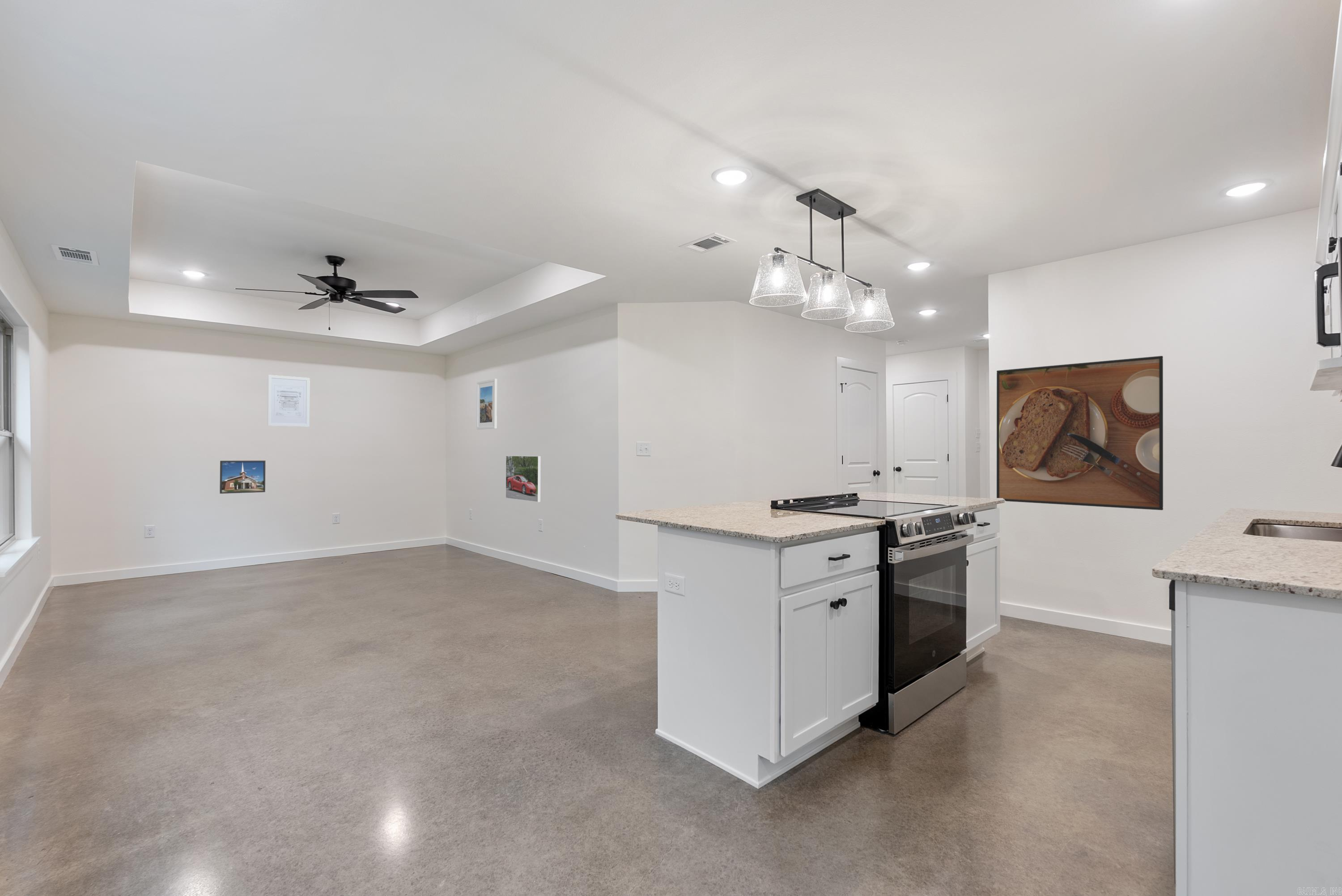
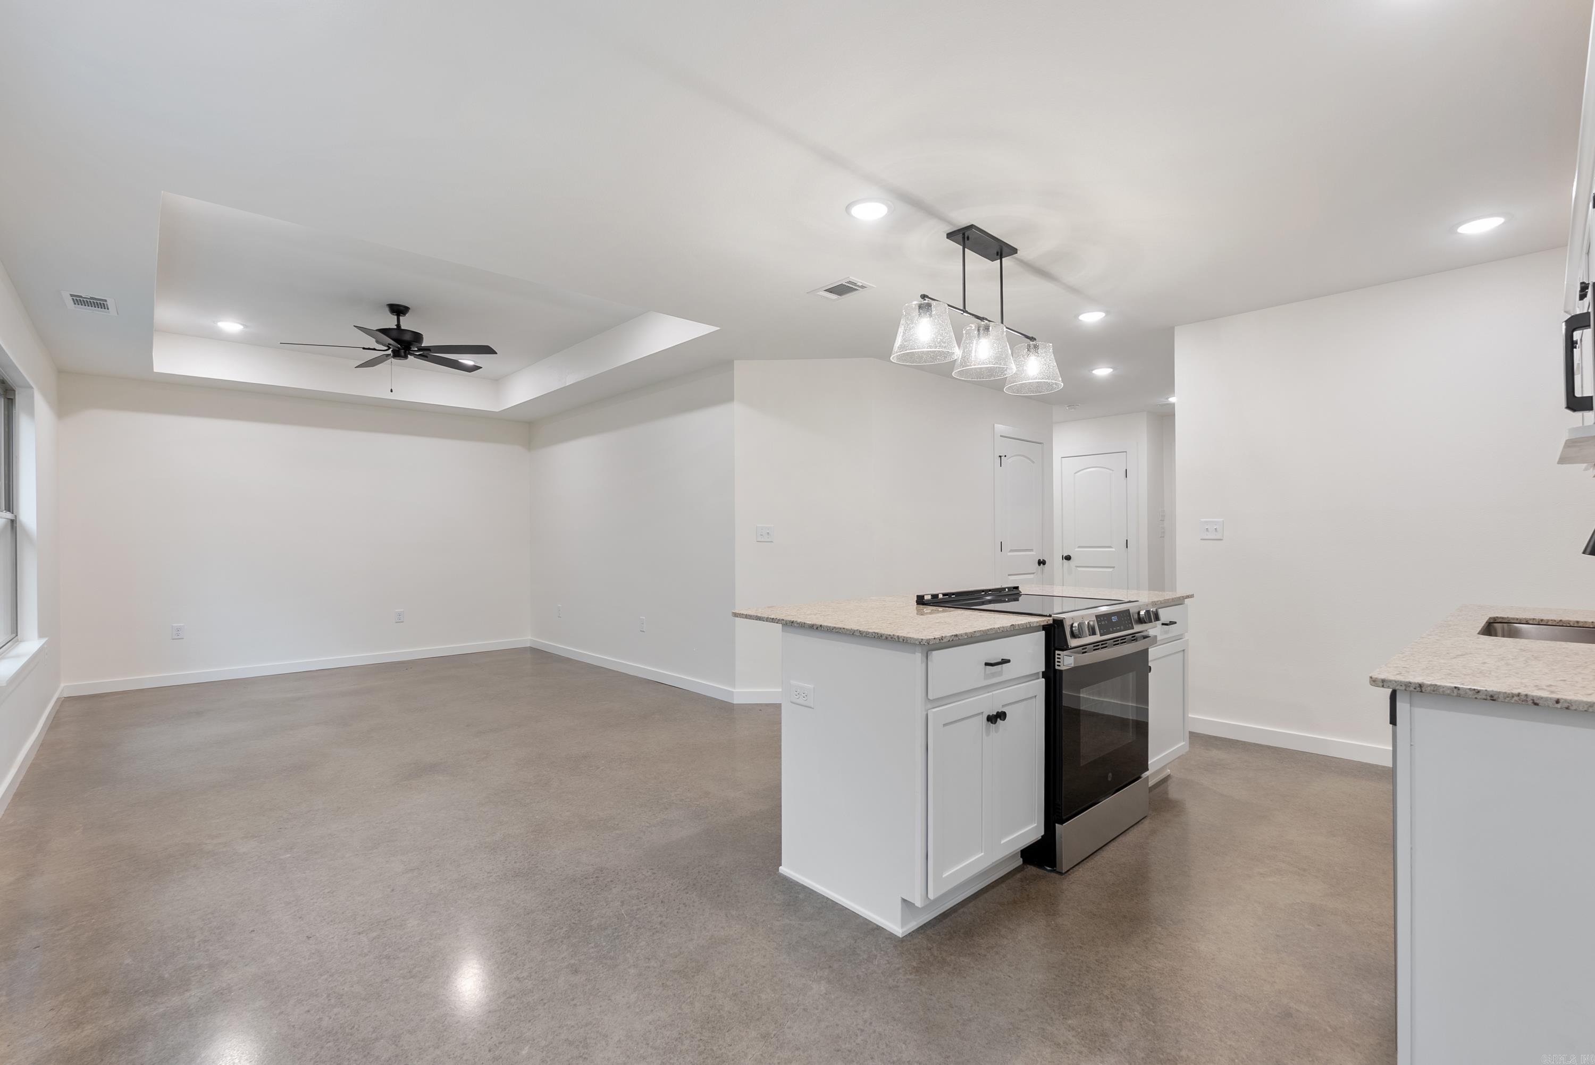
- wall art (289, 401)
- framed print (243, 477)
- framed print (522, 478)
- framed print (1073, 434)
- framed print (486, 405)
